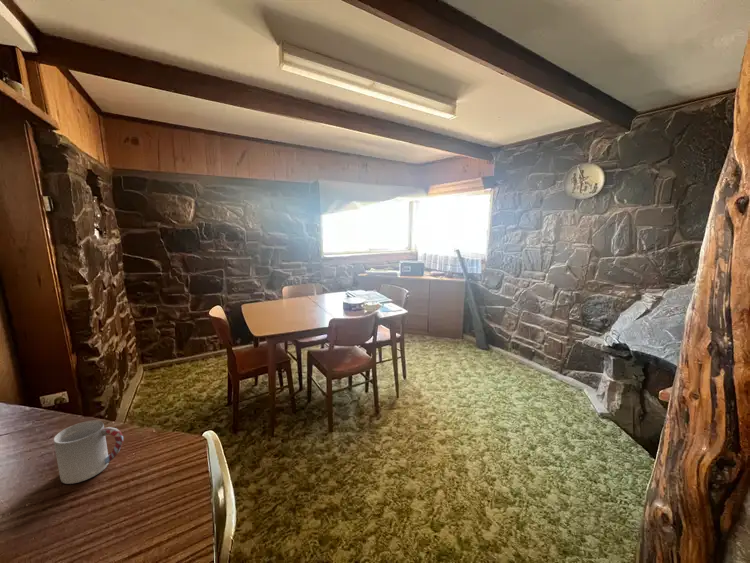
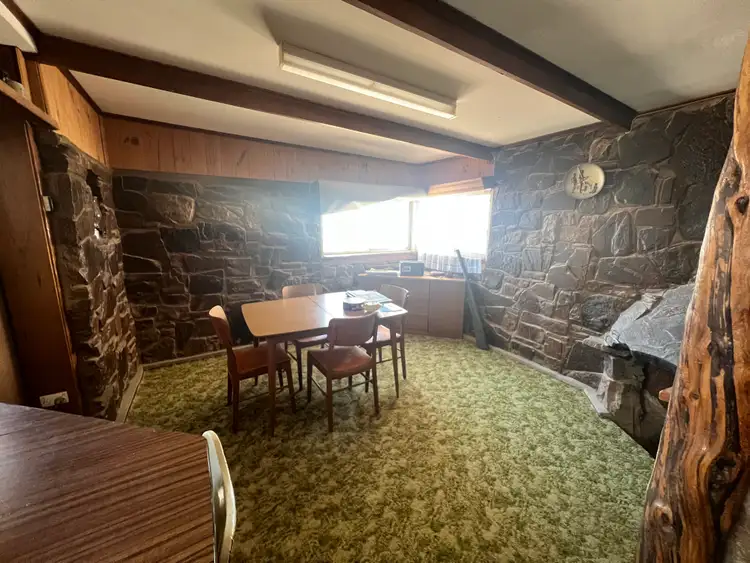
- cup (92, 448)
